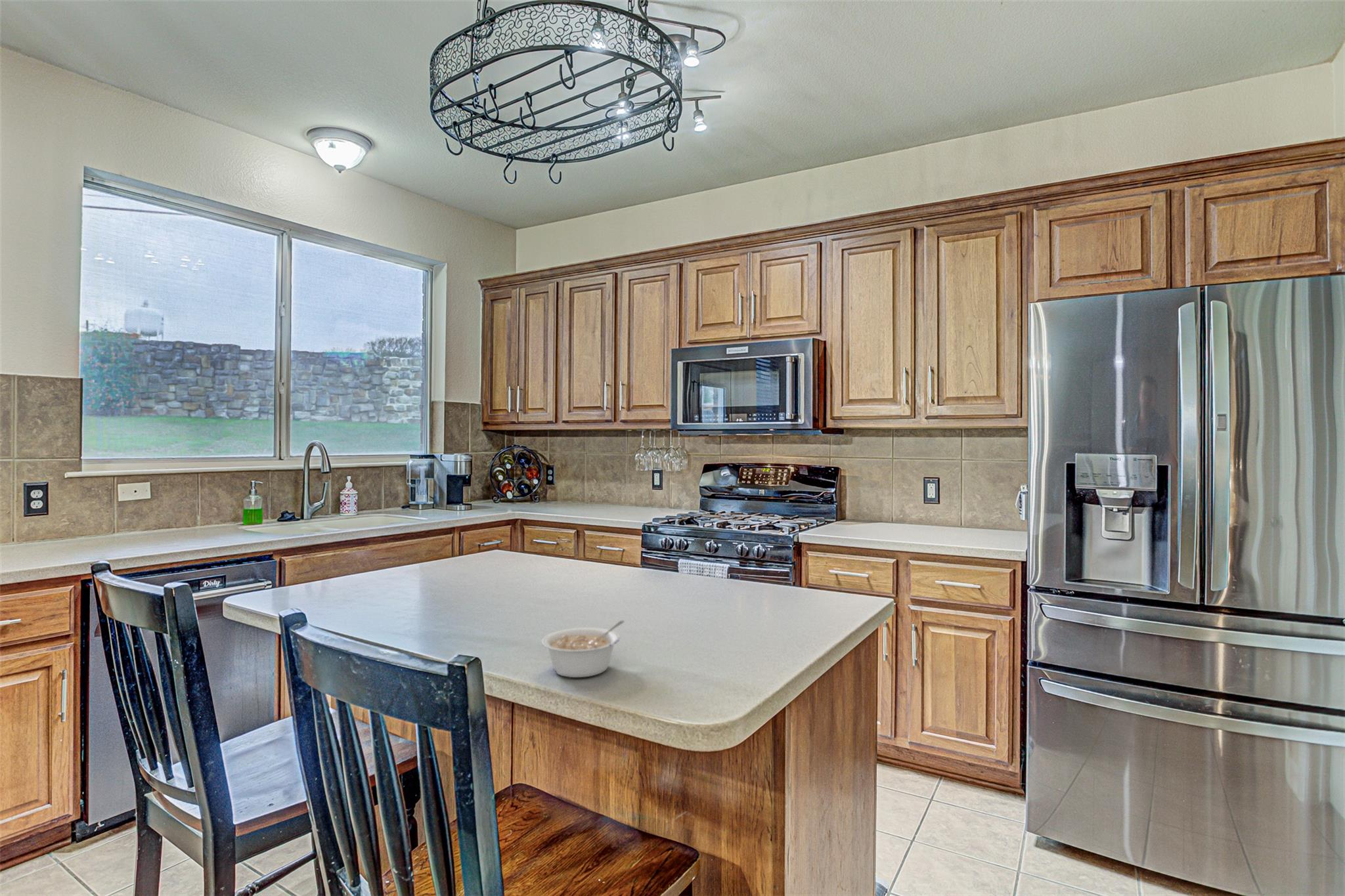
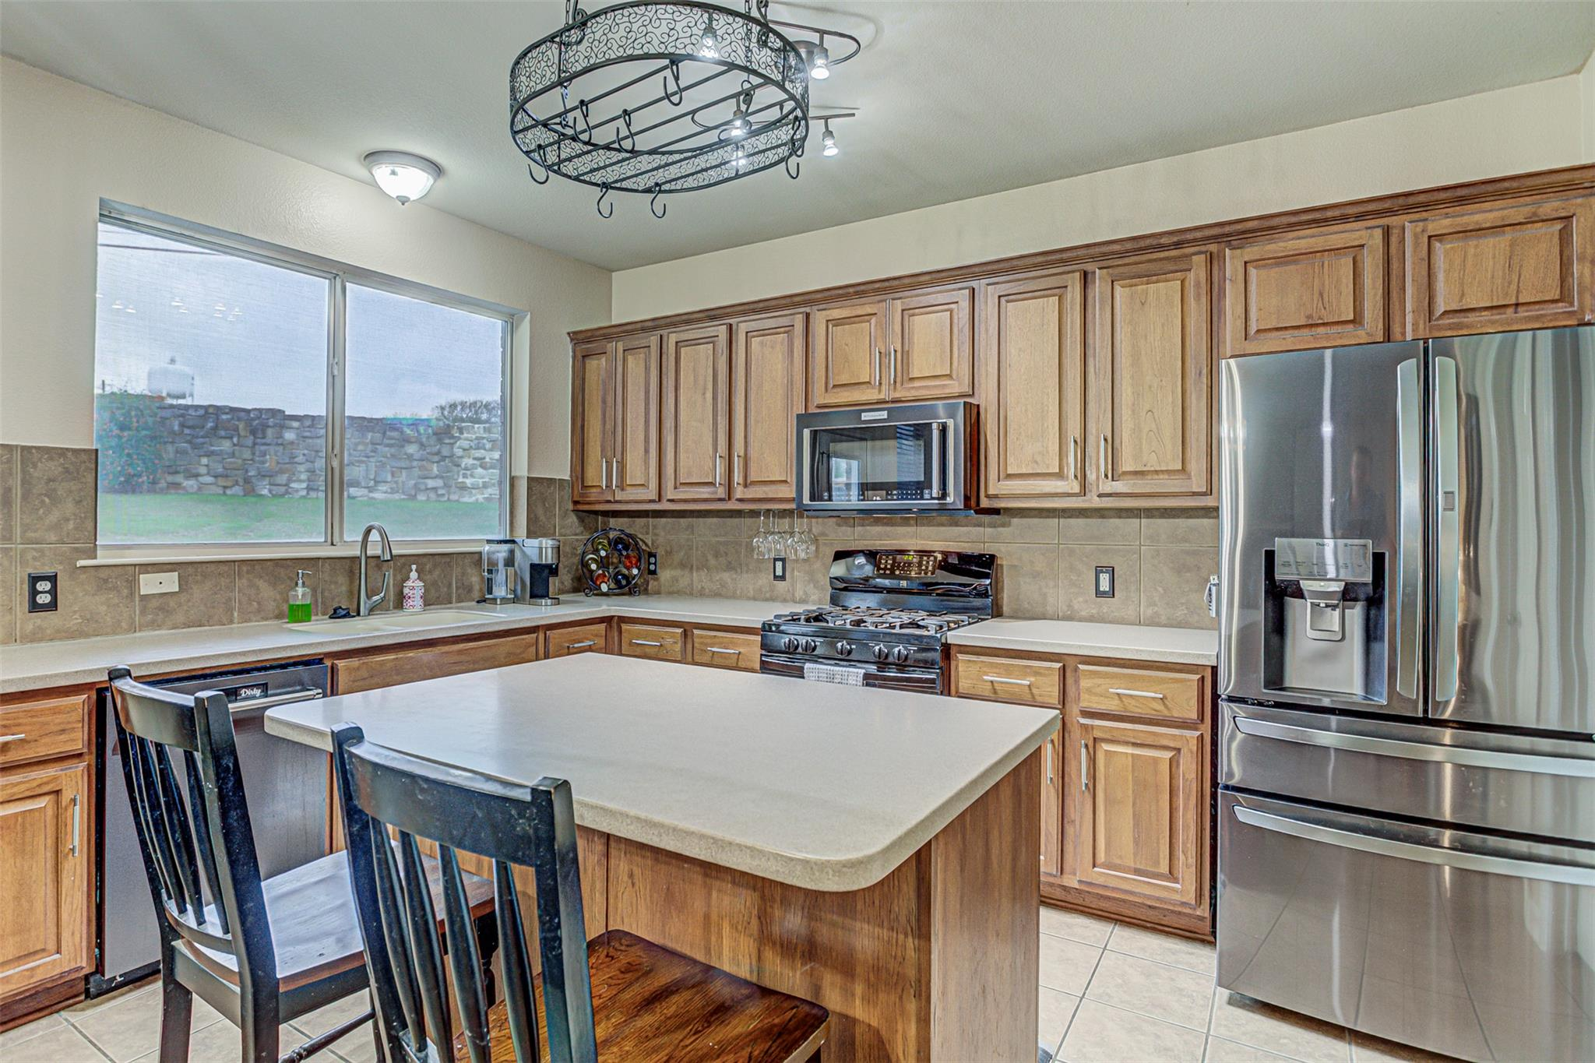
- legume (582, 649)
